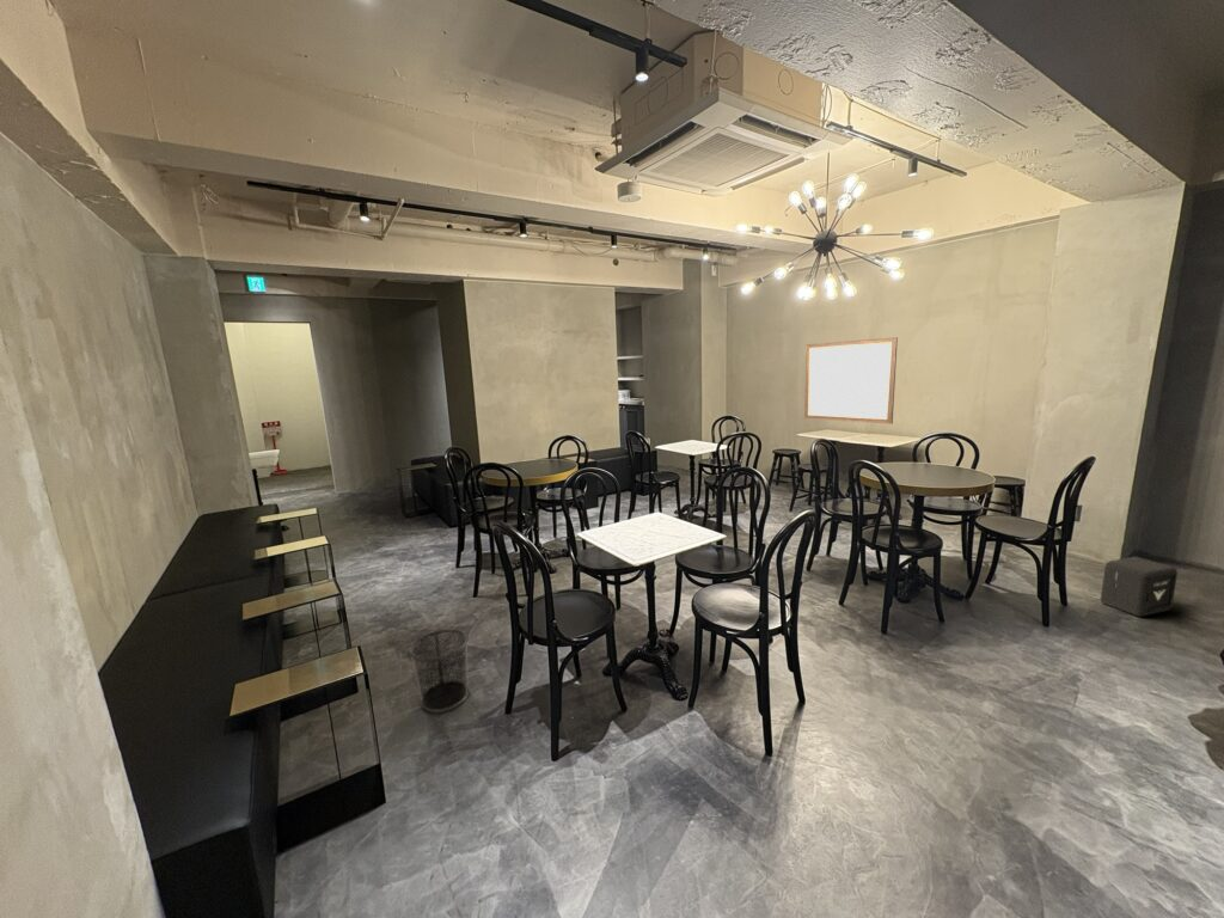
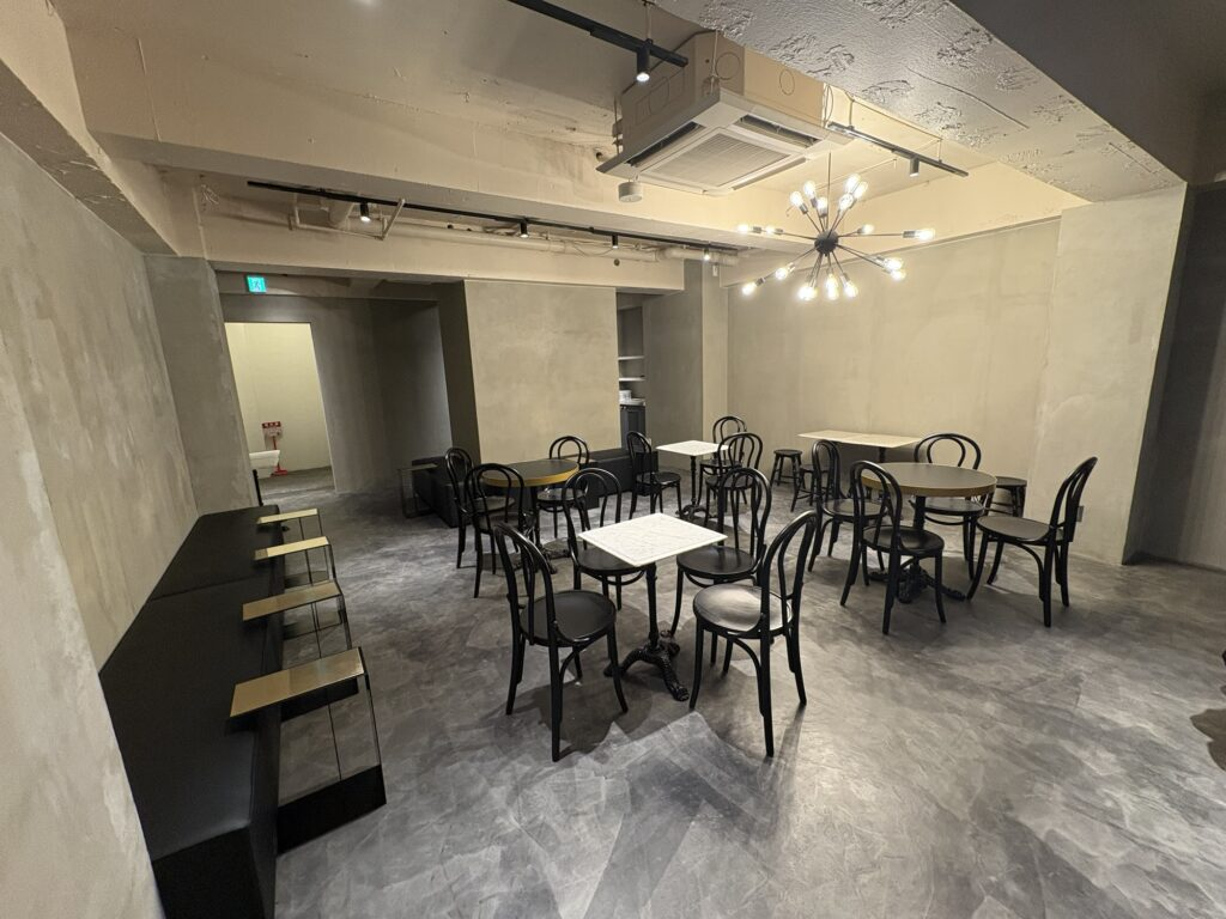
- wall art (846, 381)
- waste bin (441, 669)
- air purifier (1139, 586)
